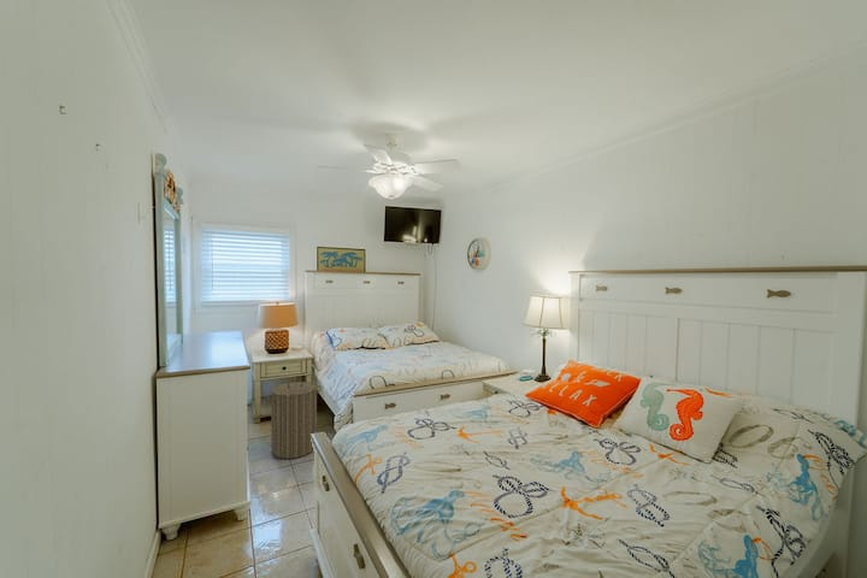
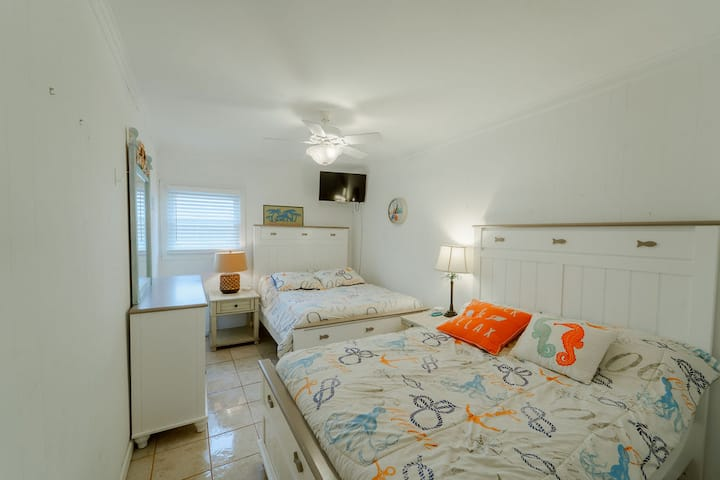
- laundry hamper (294, 413)
